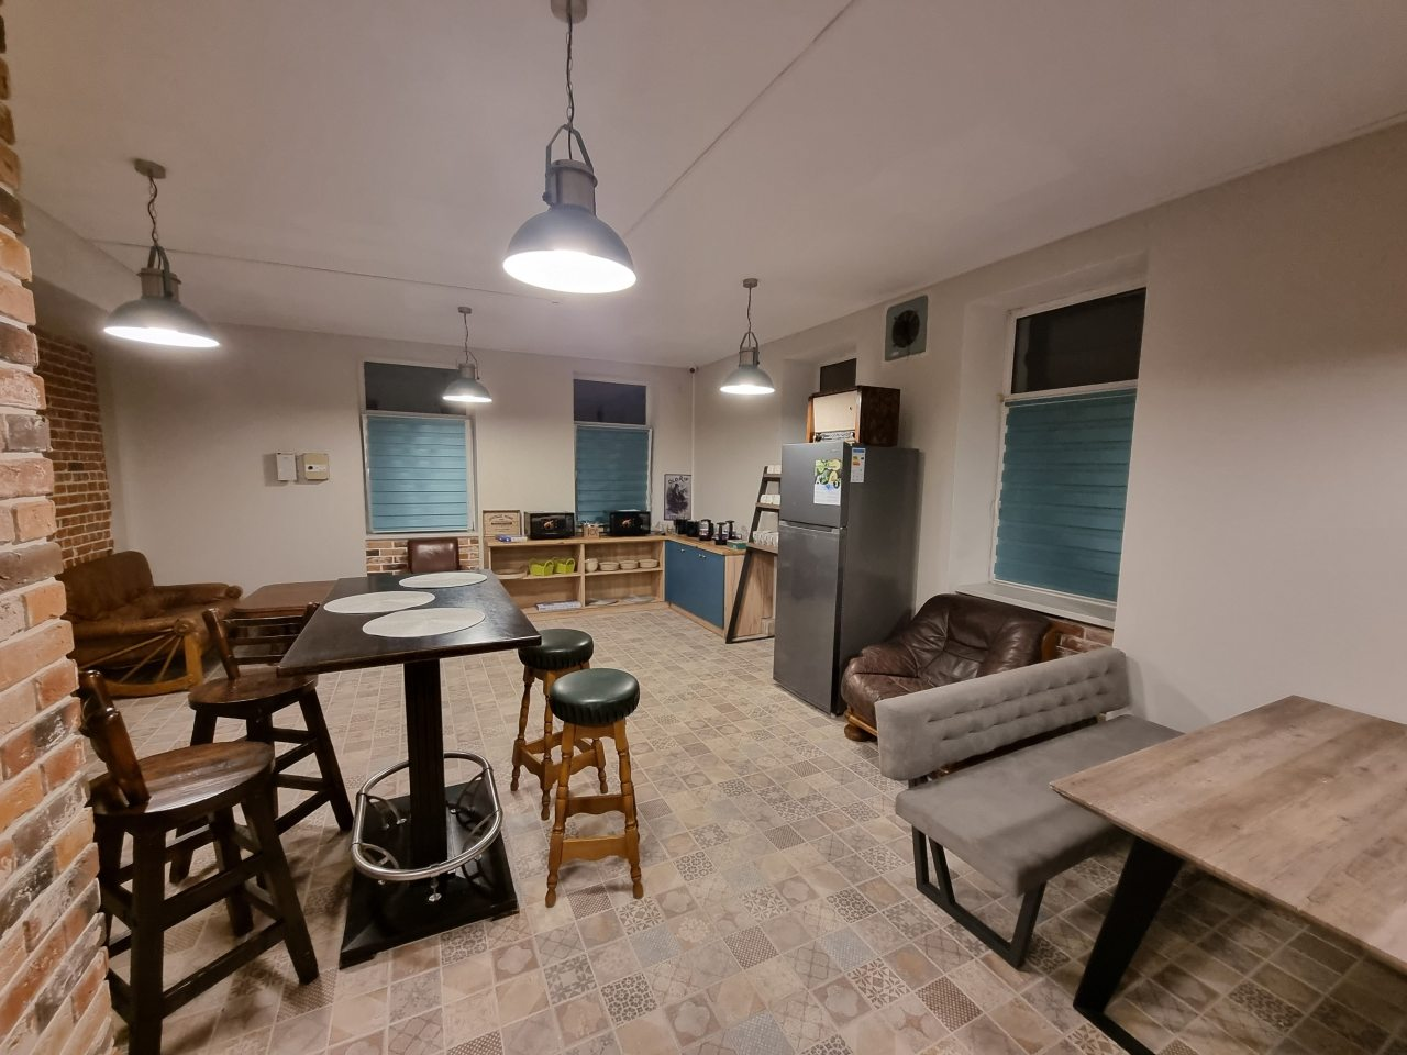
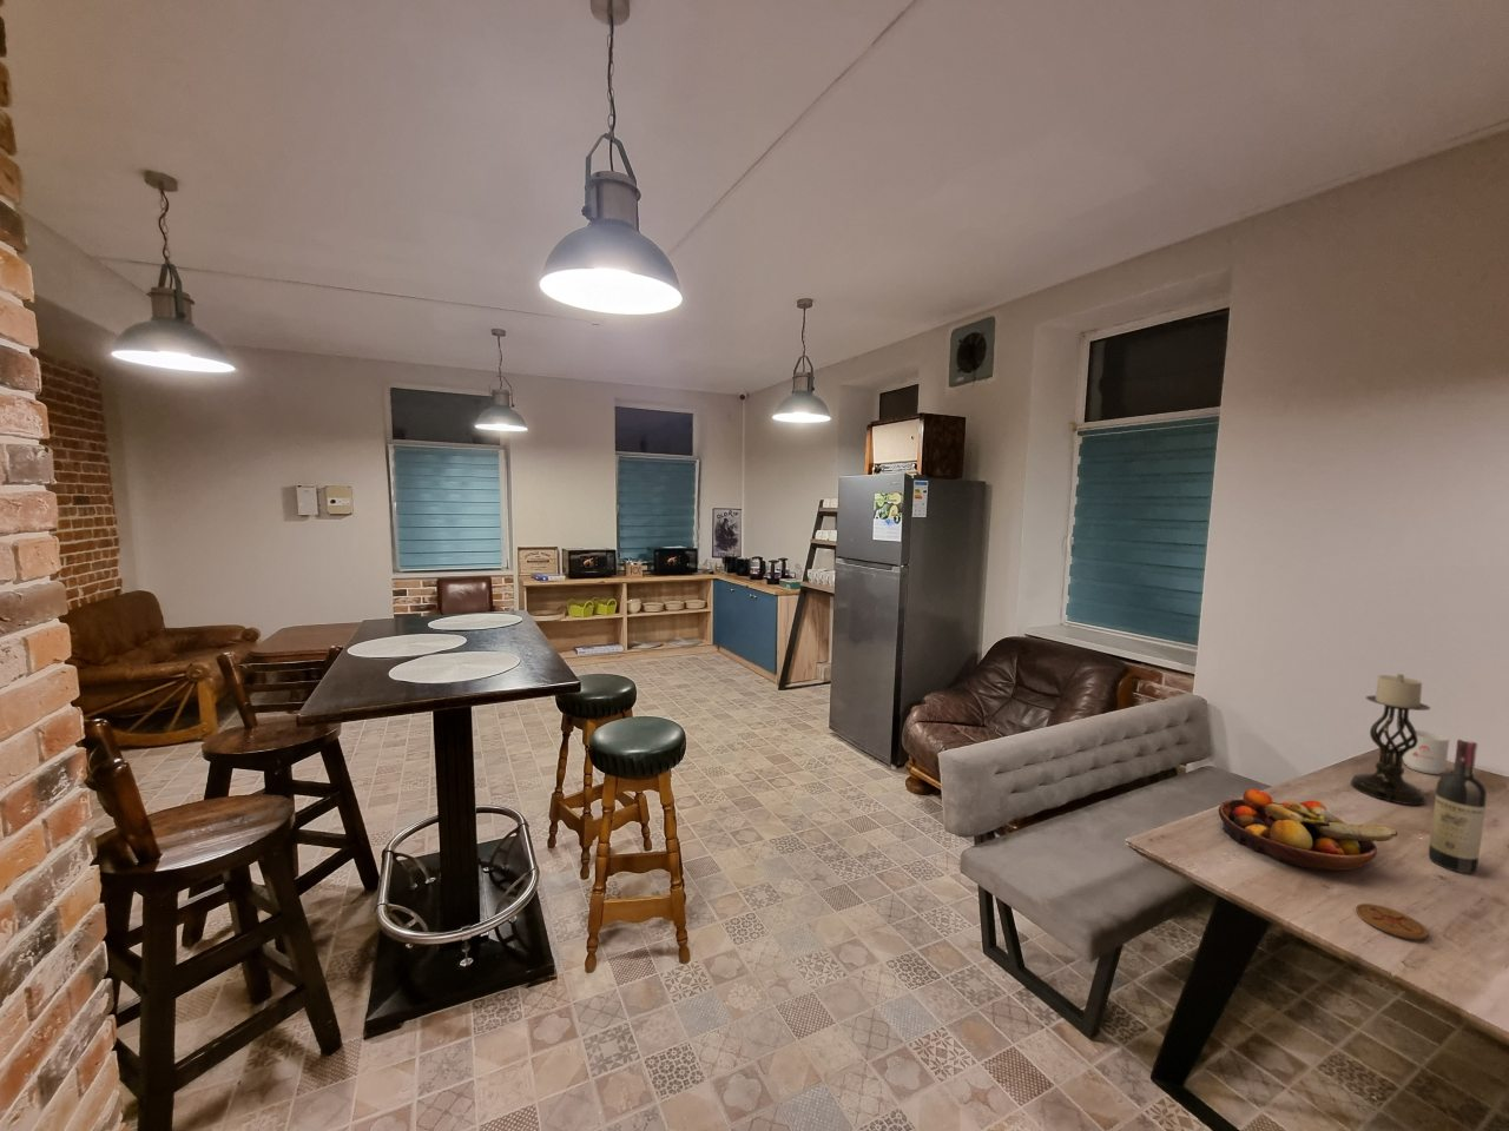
+ wine bottle (1459, 802)
+ mug (1419, 751)
+ coaster (1390, 920)
+ fruit bowl (1294, 821)
+ candle holder (1394, 734)
